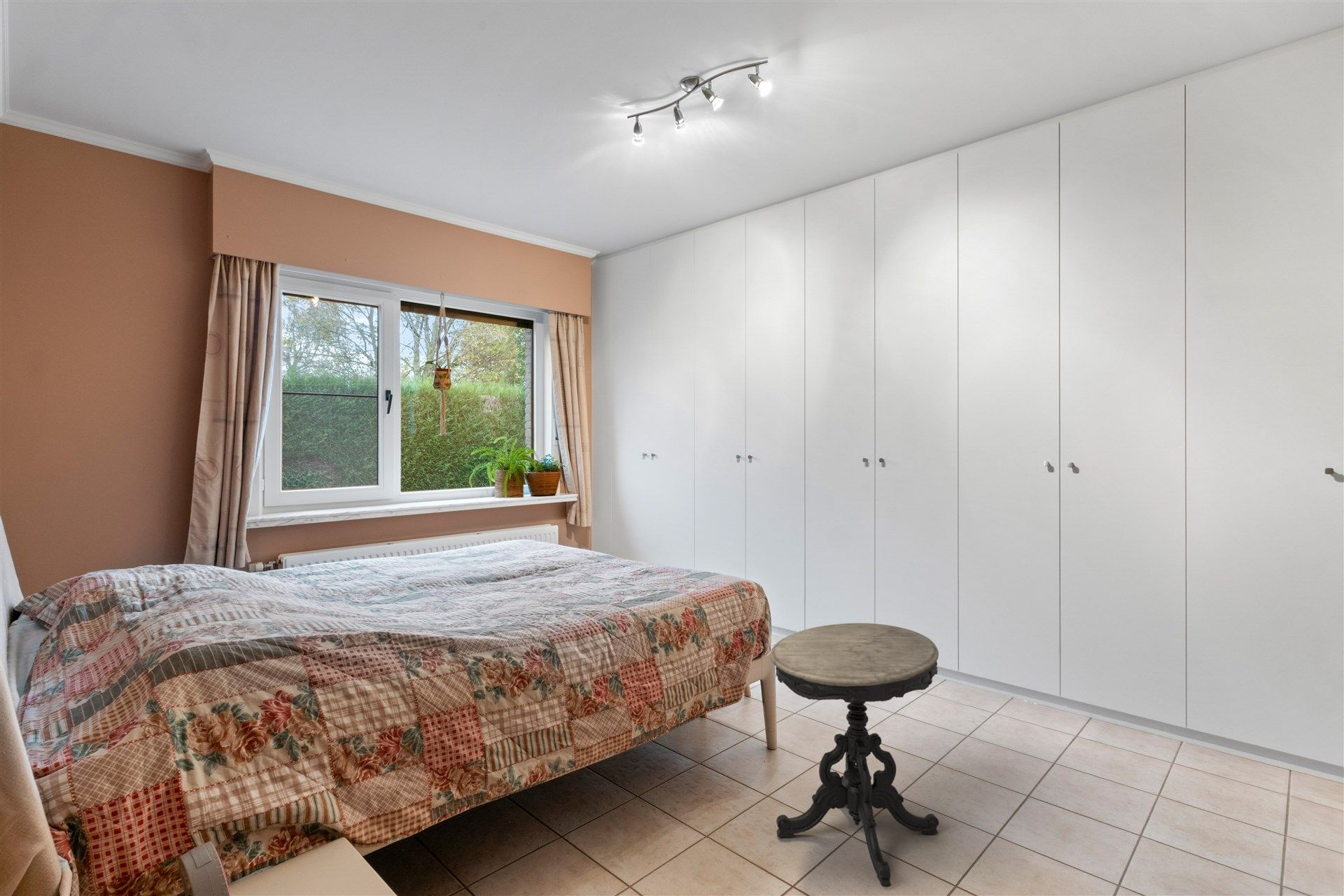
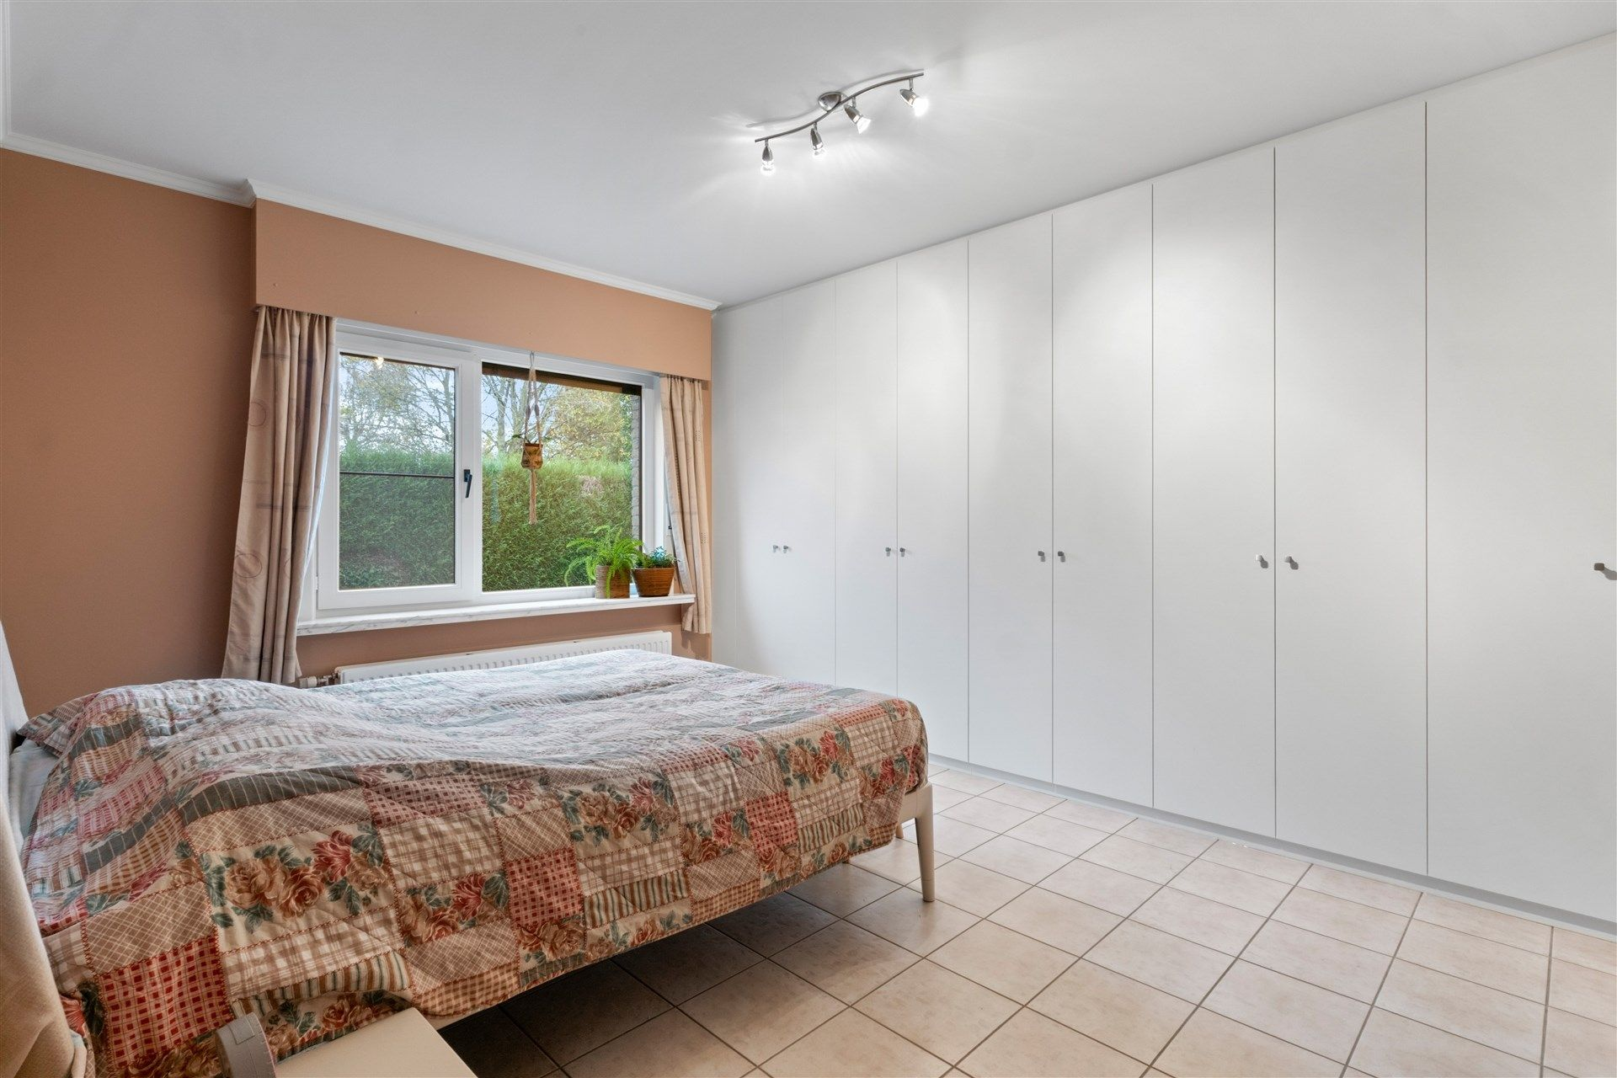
- side table (855, 740)
